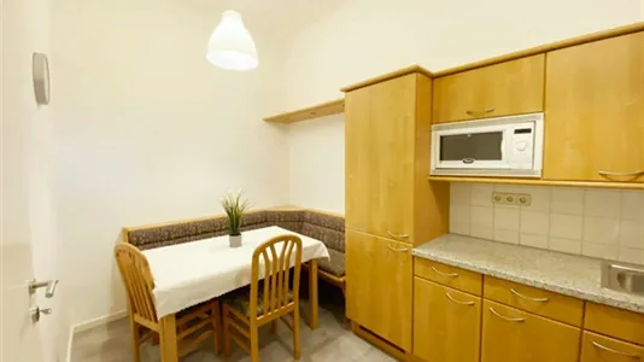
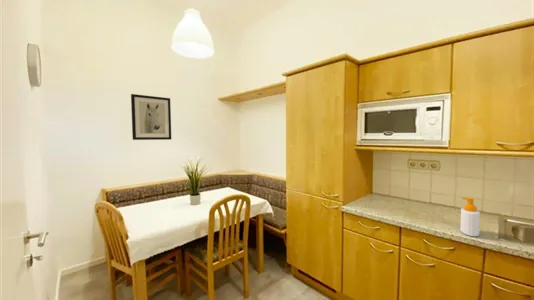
+ wall art (152, 118)
+ soap bottle (470, 215)
